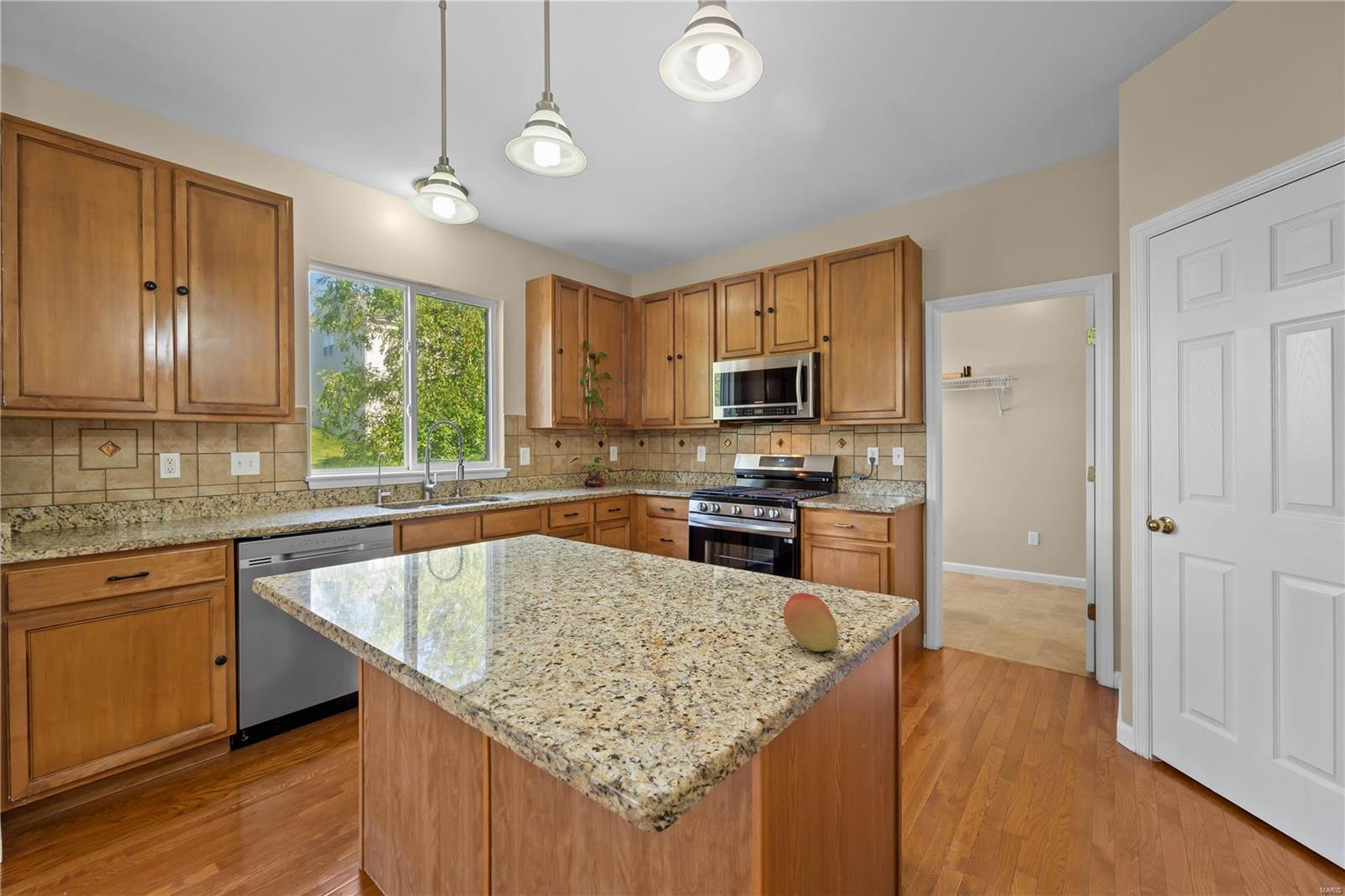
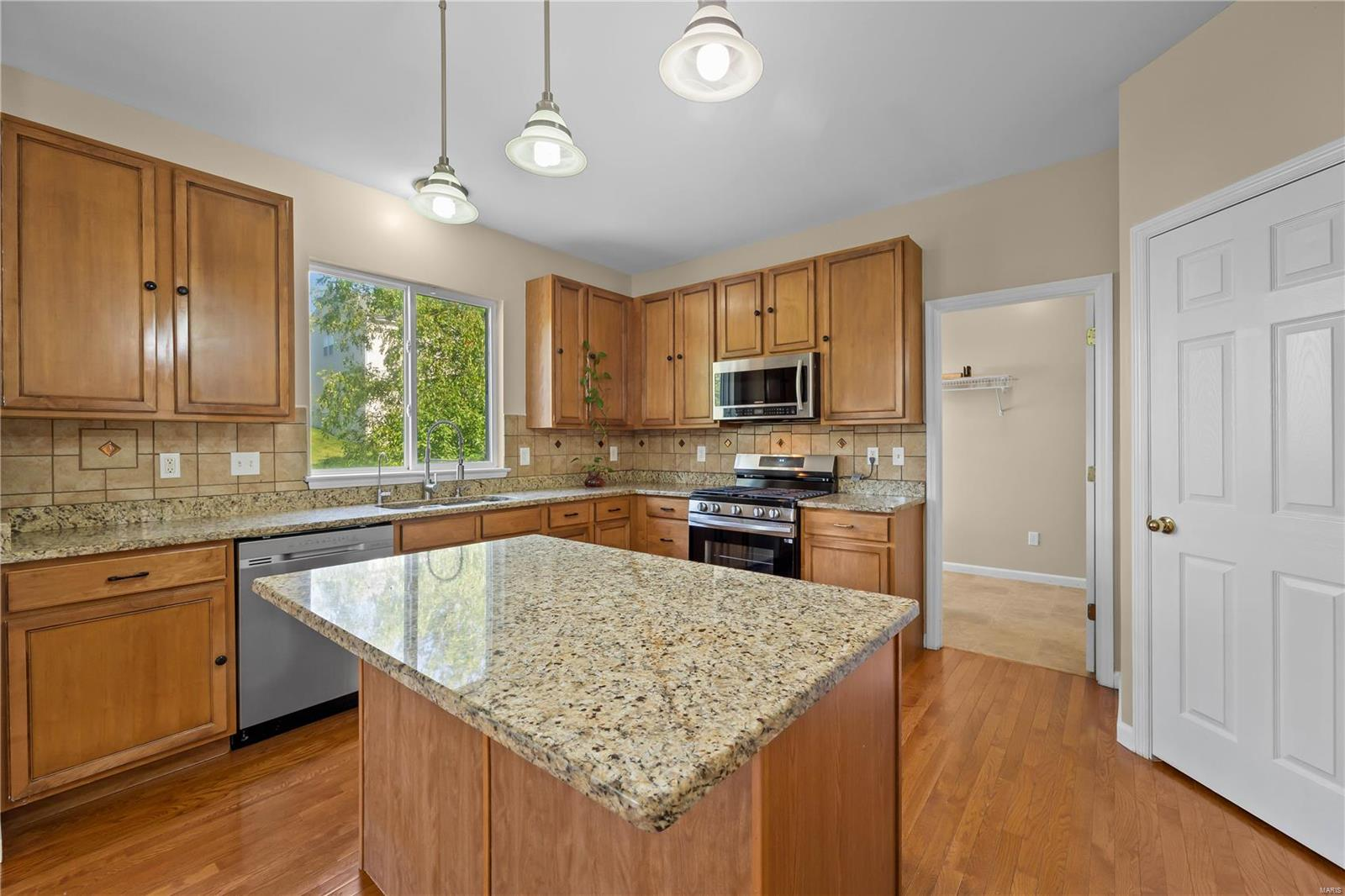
- fruit (810, 620)
